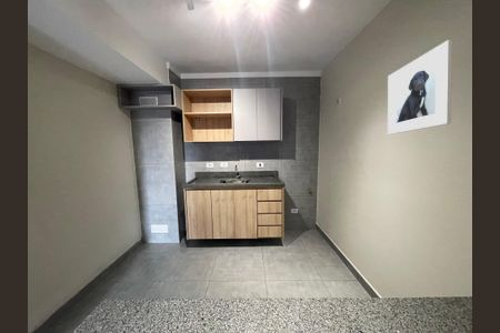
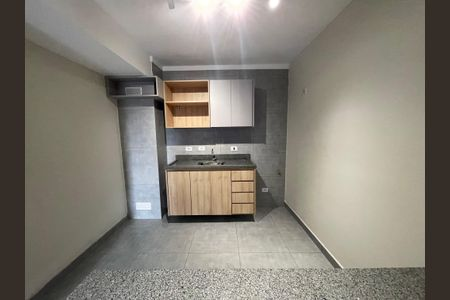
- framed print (413, 95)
